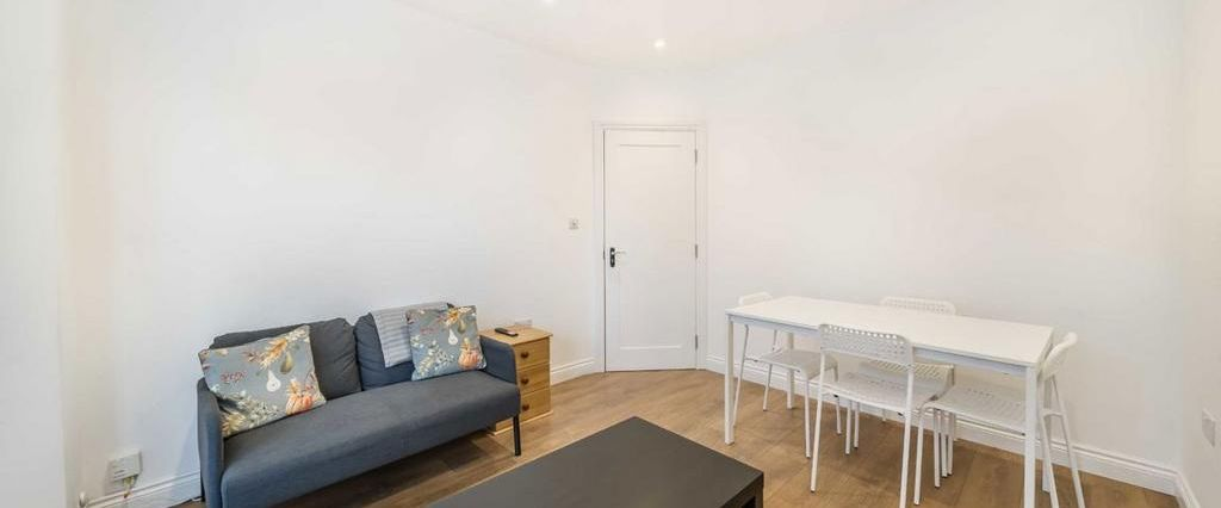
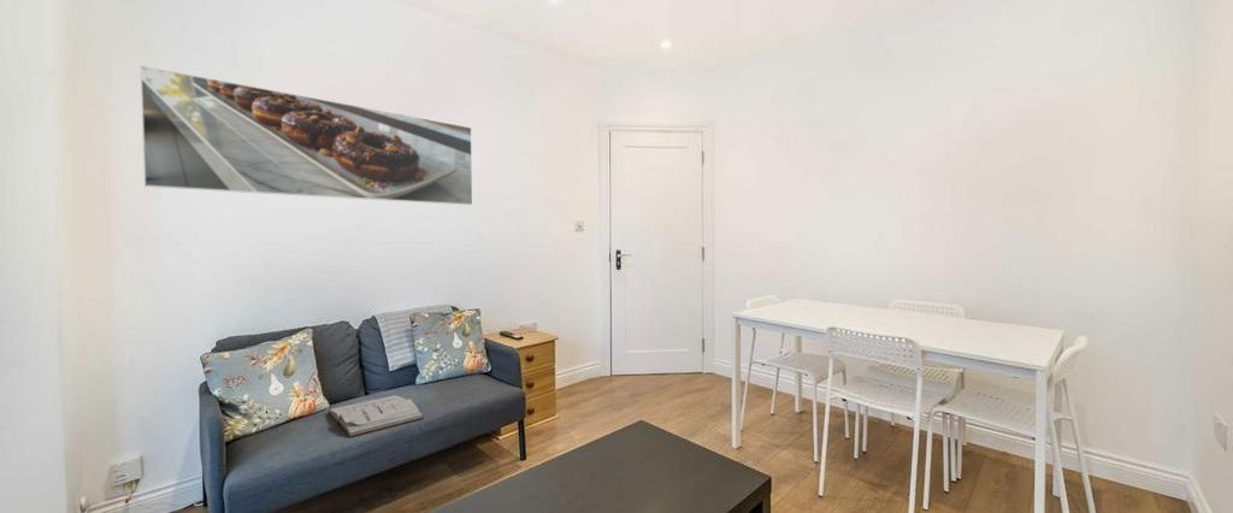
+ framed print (341, 151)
+ book (374, 409)
